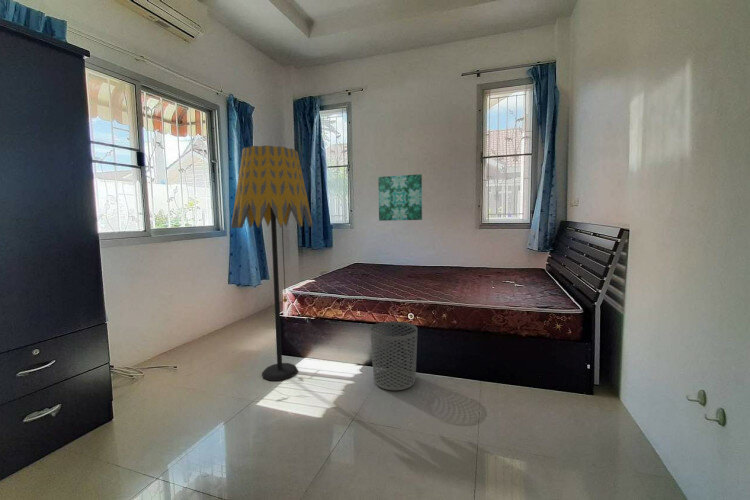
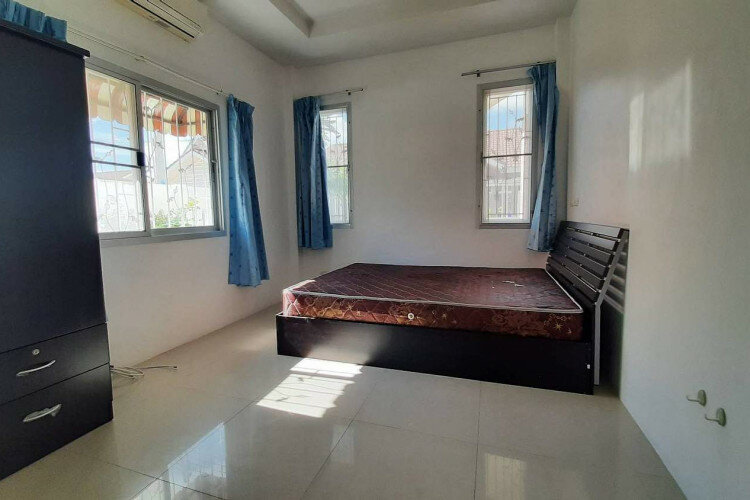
- waste bin (394, 354)
- wall art (399, 198)
- floor lamp (275, 265)
